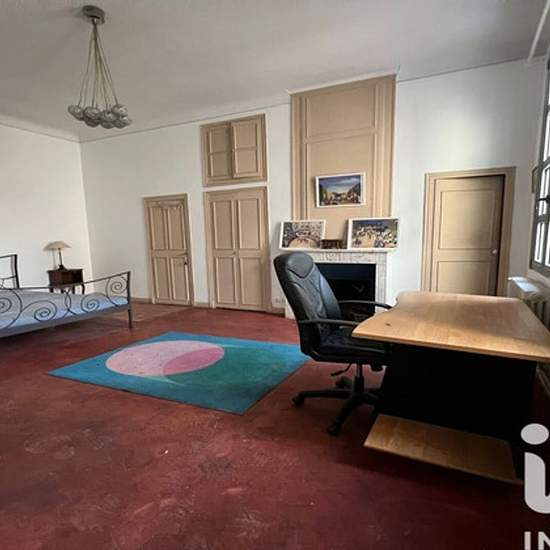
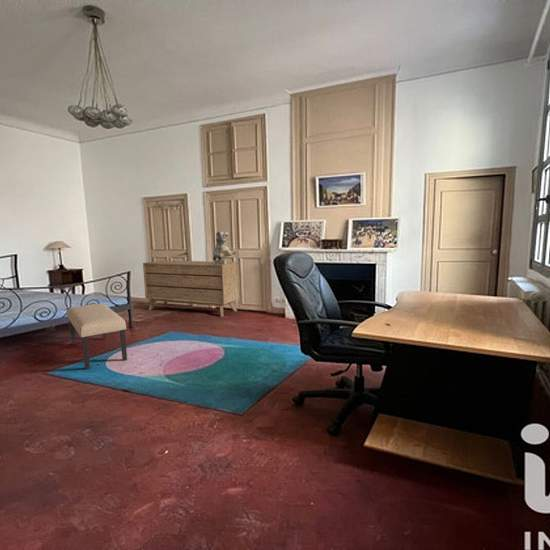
+ dresser (190, 286)
+ torso sculpture (221, 247)
+ bench (95, 331)
